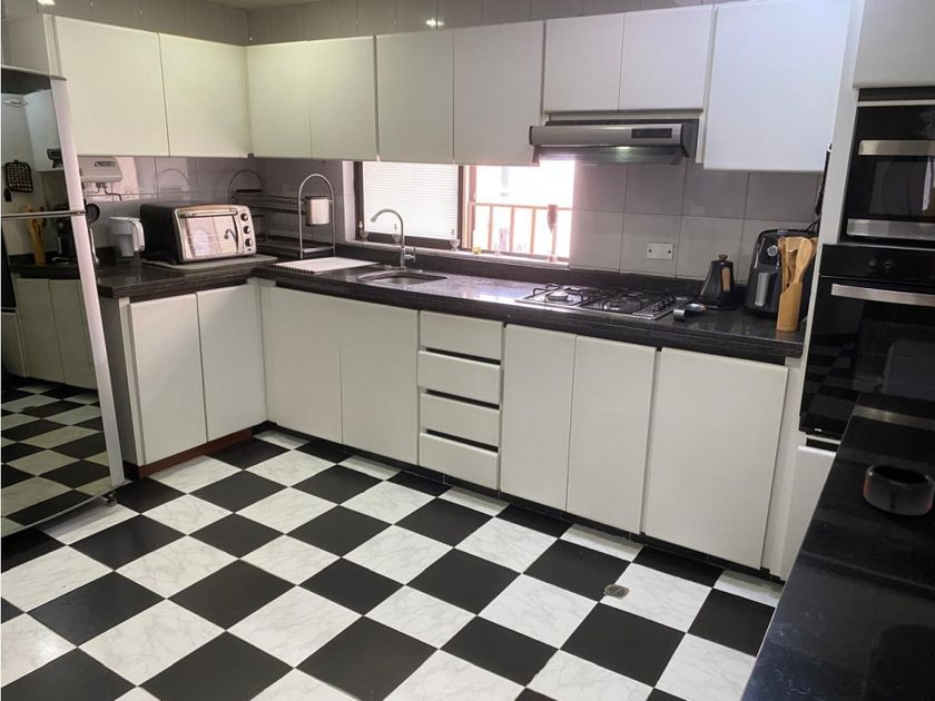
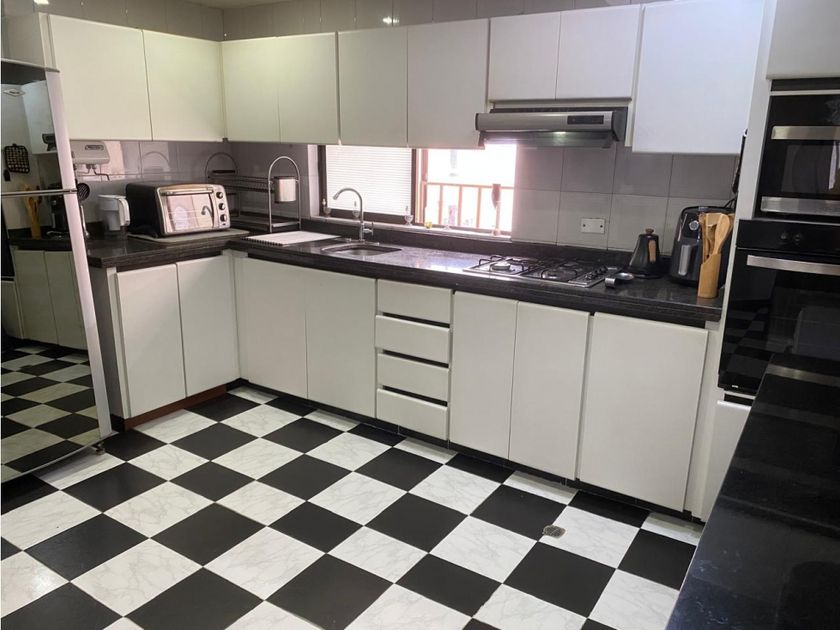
- mug (897, 491)
